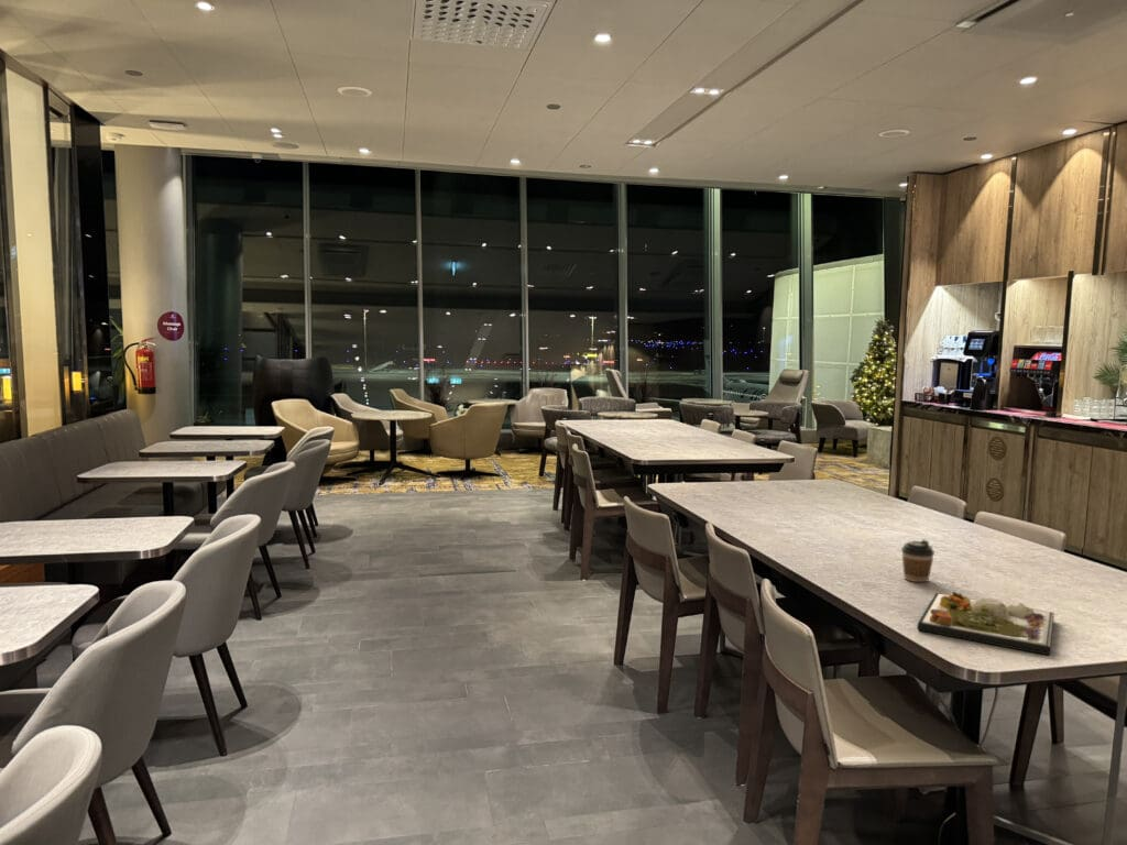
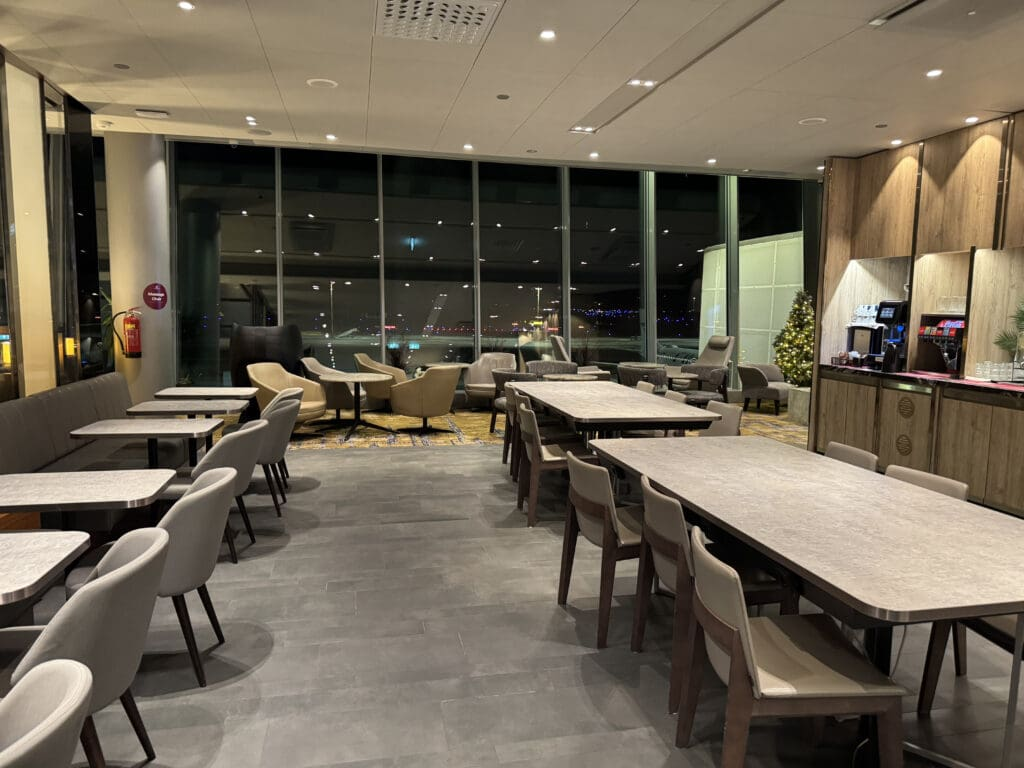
- coffee cup (917, 559)
- dinner plate (987, 615)
